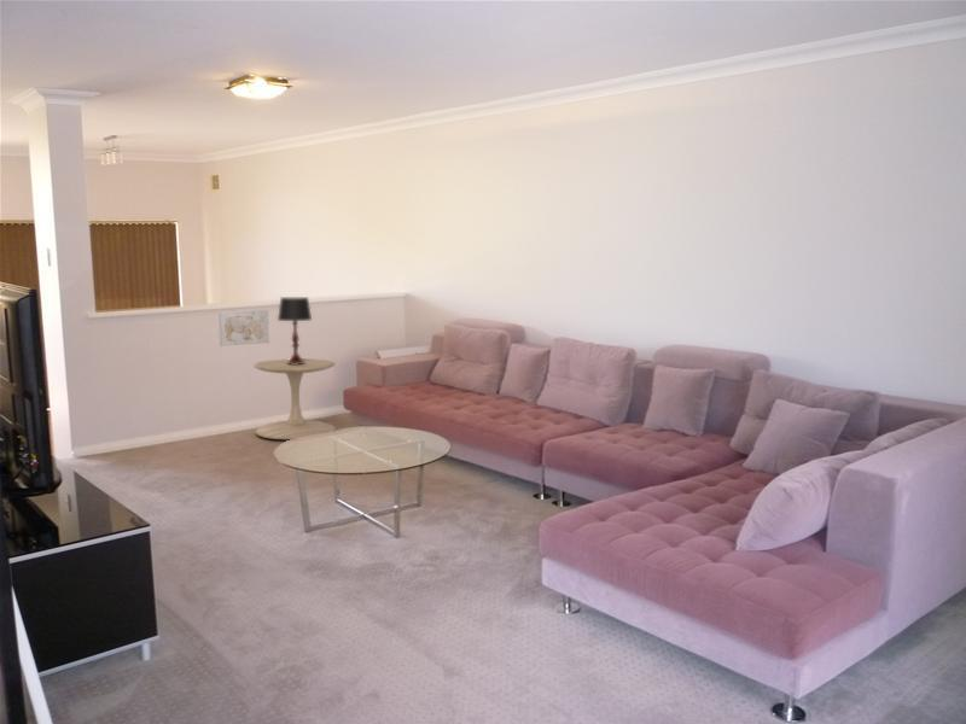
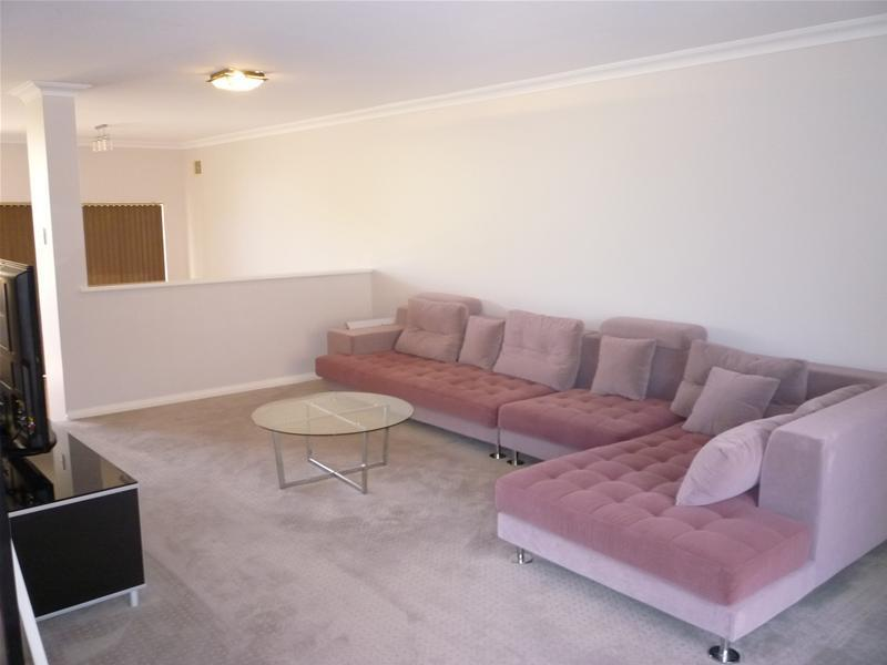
- table lamp (295, 328)
- side table (295, 397)
- wall art (244, 327)
